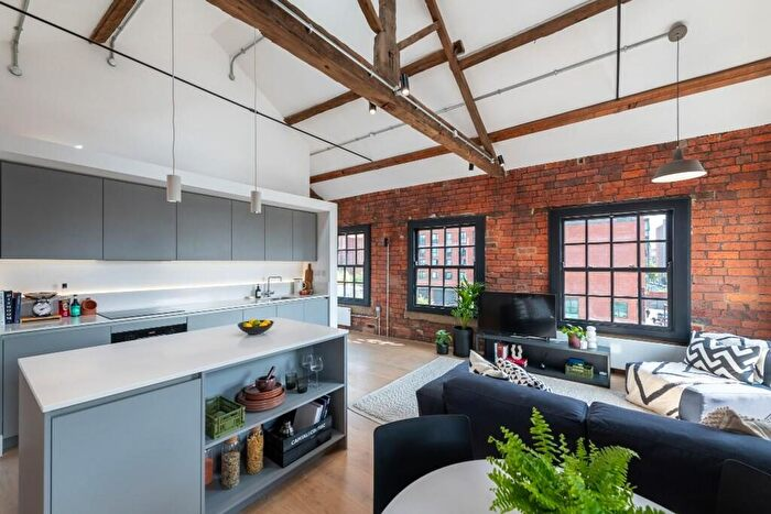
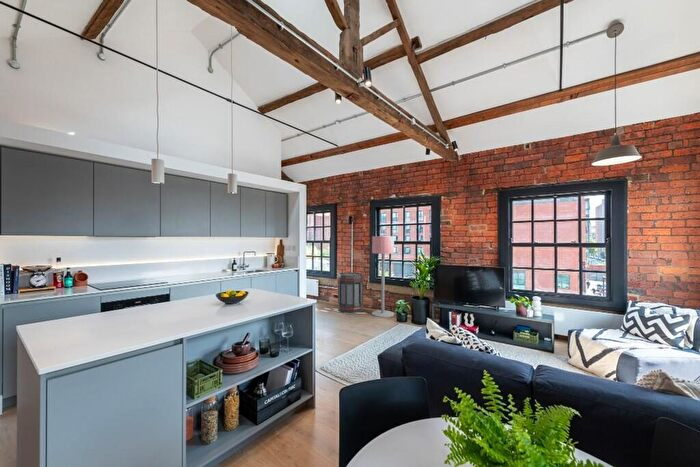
+ floor lamp (382, 275)
+ trash can (350, 291)
